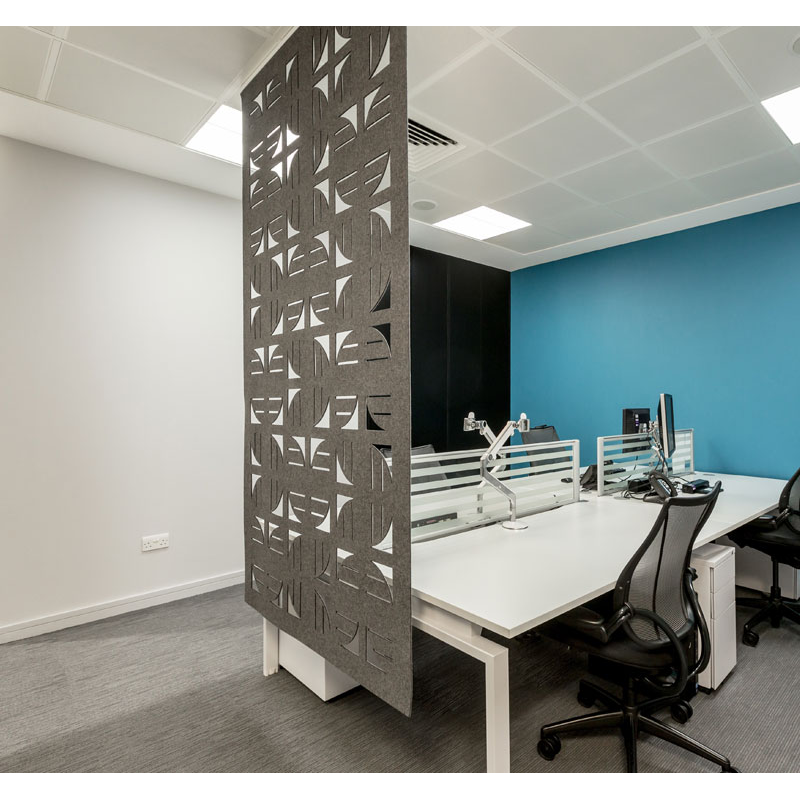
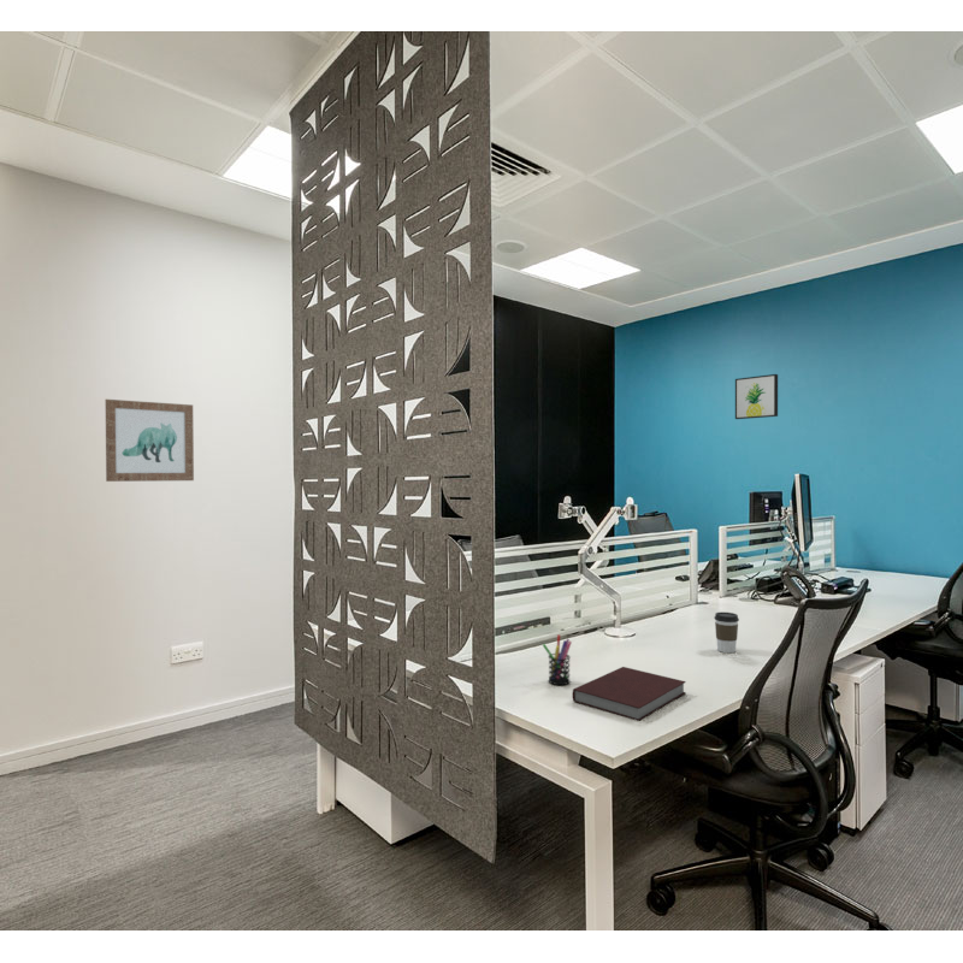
+ notebook (630, 691)
+ pen holder (556, 658)
+ coffee cup (726, 632)
+ wall art (150, 441)
+ wall art (756, 397)
